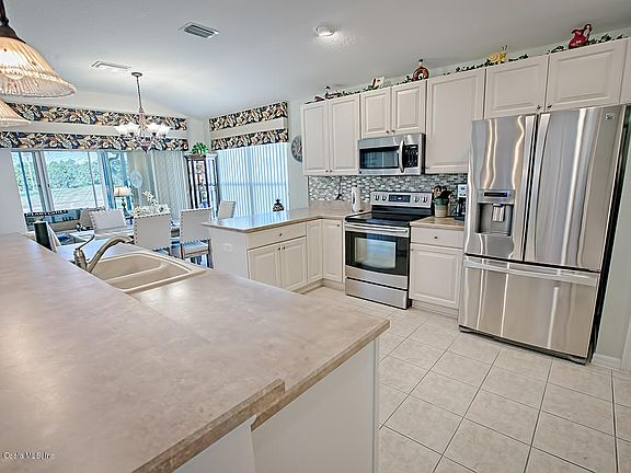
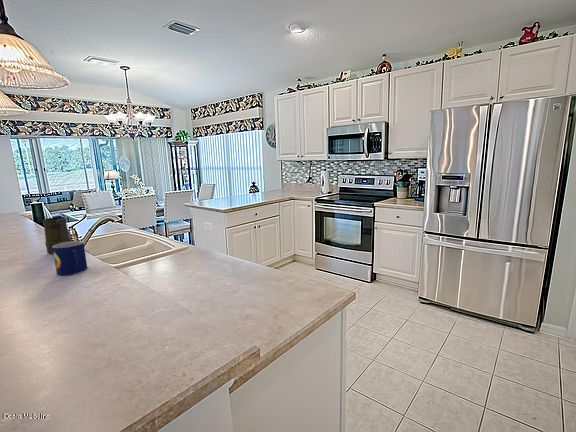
+ mug (58, 235)
+ mug (72, 258)
